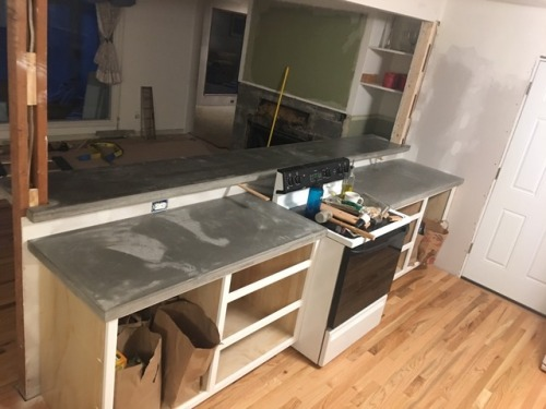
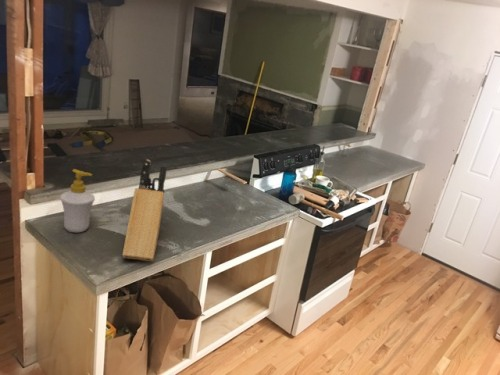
+ knife block (147, 206)
+ soap bottle (77, 200)
